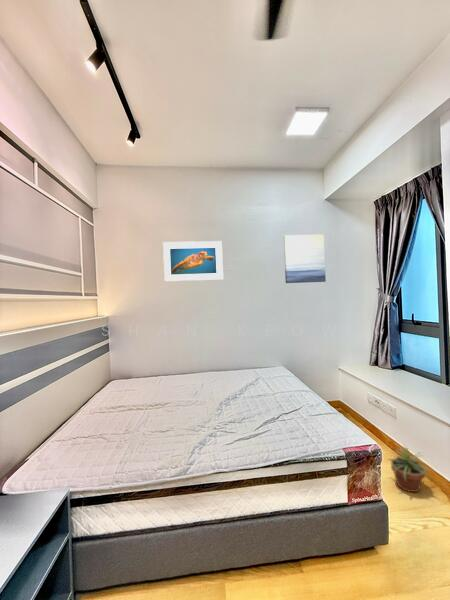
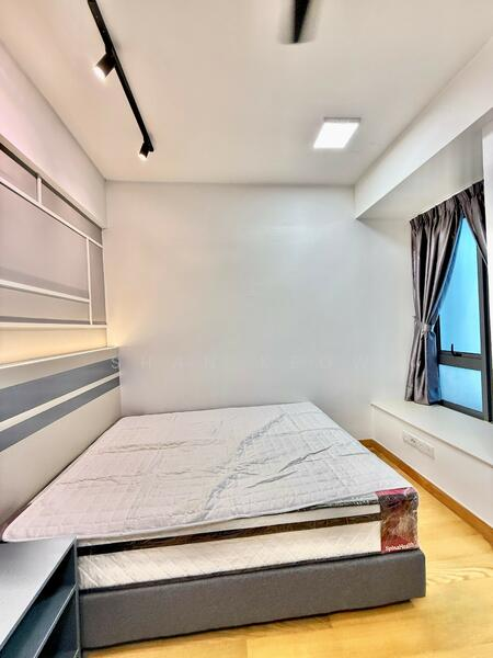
- wall art (304, 258)
- potted plant (407, 467)
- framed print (193, 261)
